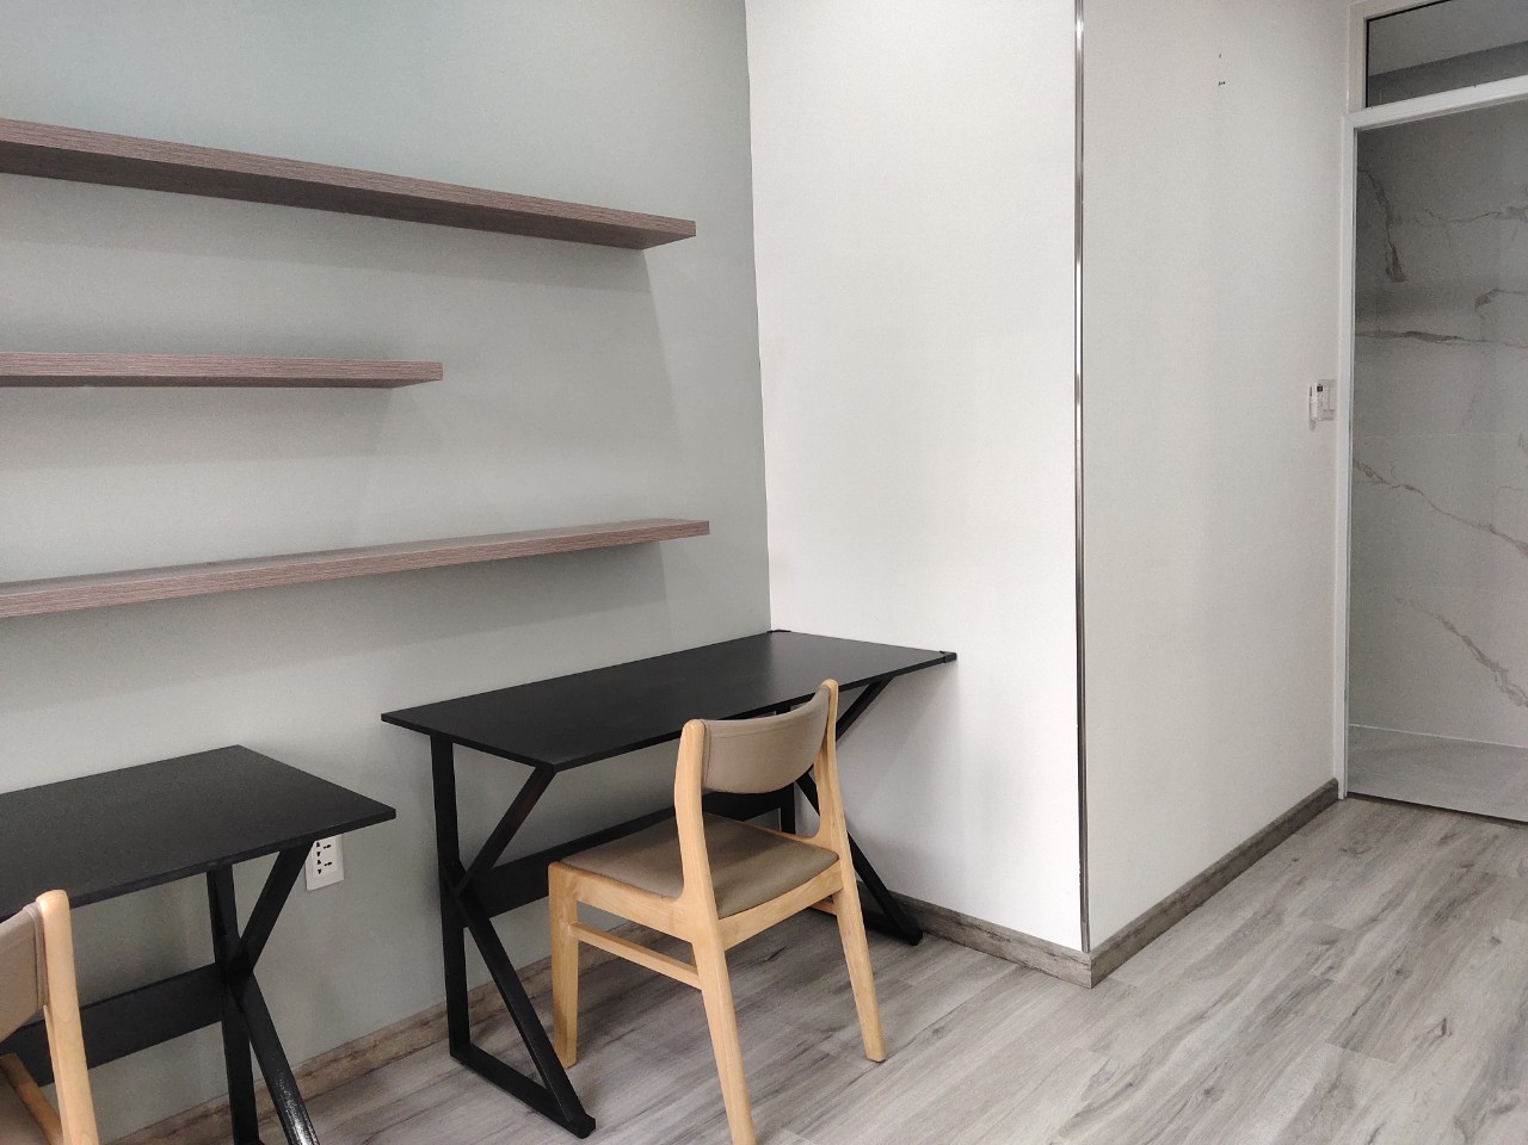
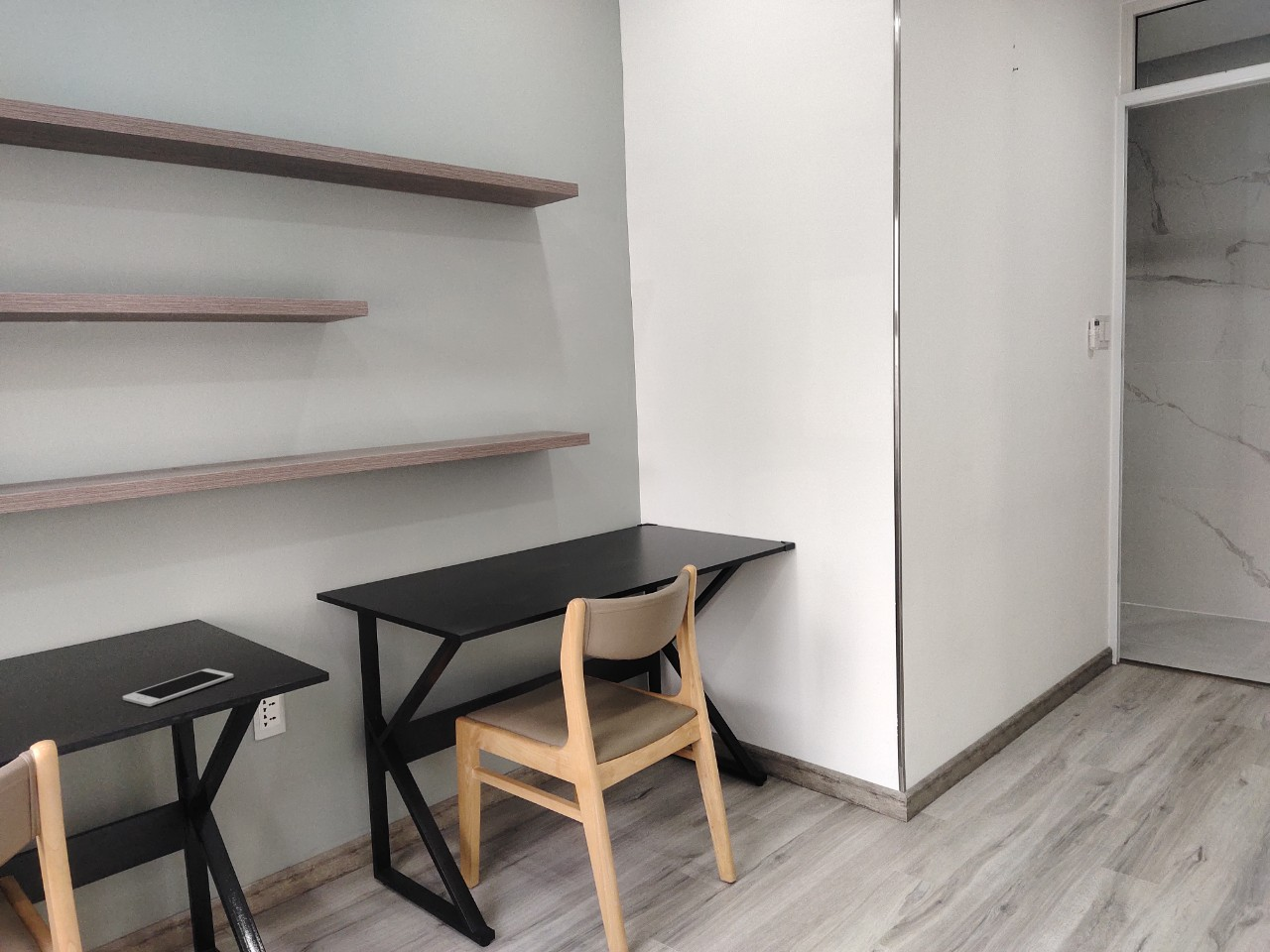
+ cell phone (180, 686)
